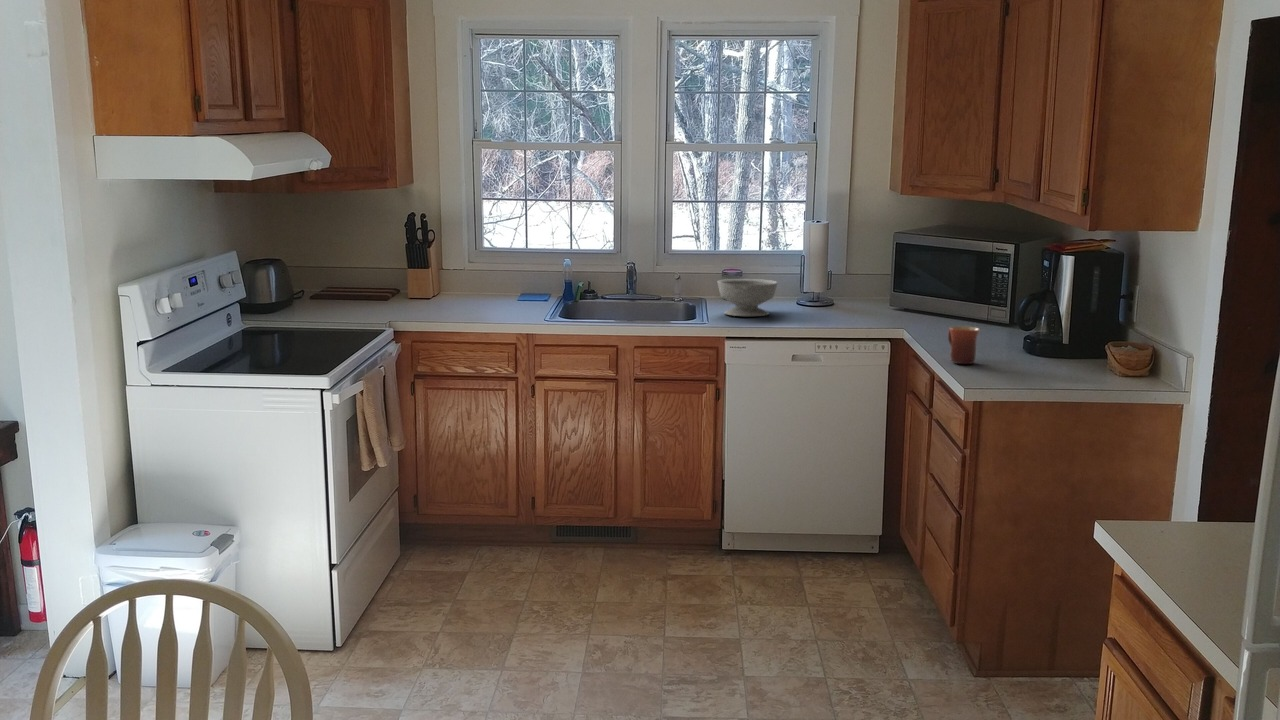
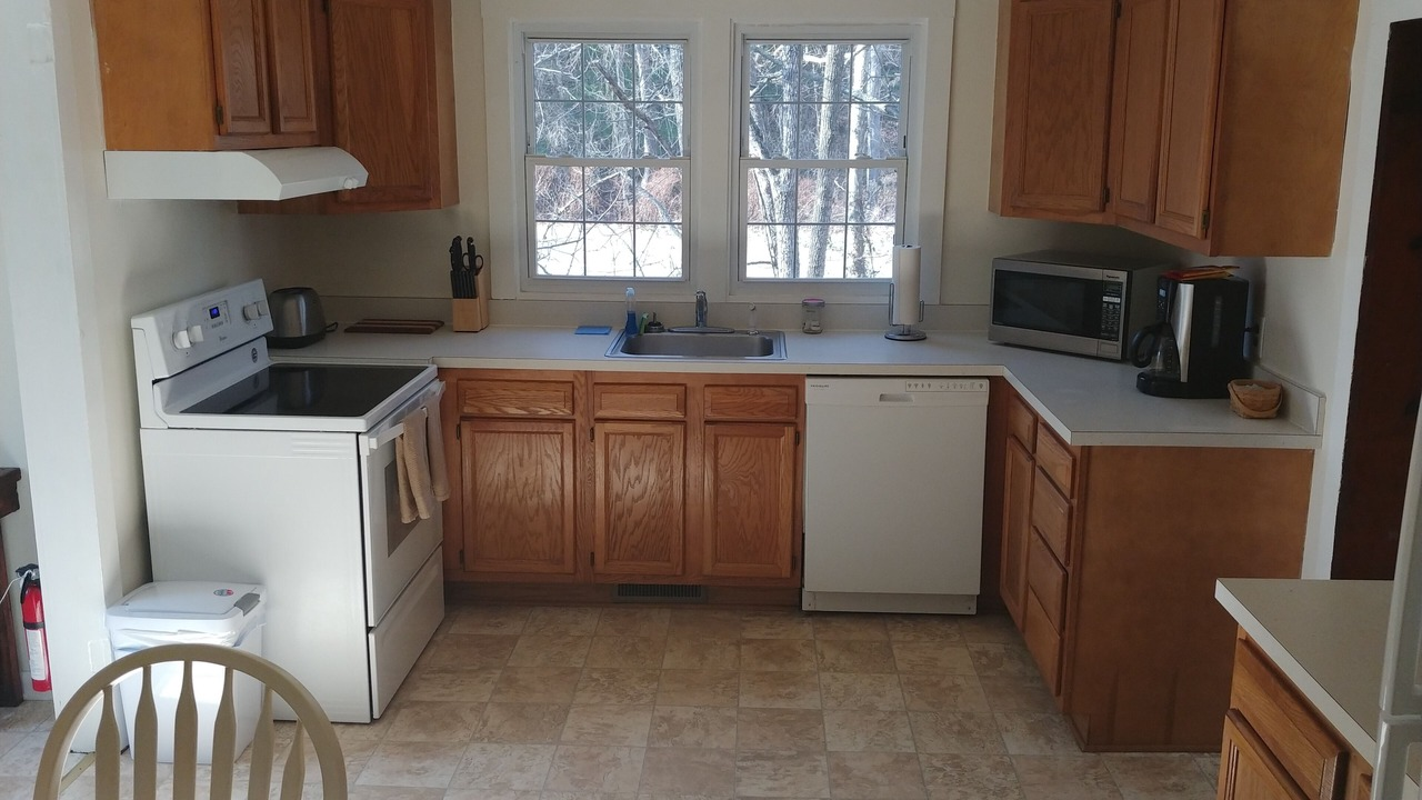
- bowl (746, 297)
- mug (960, 344)
